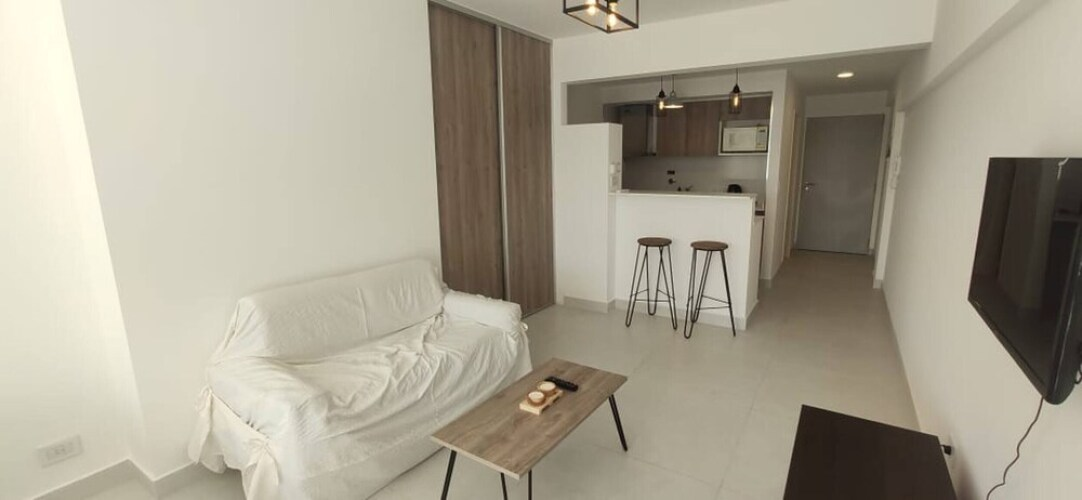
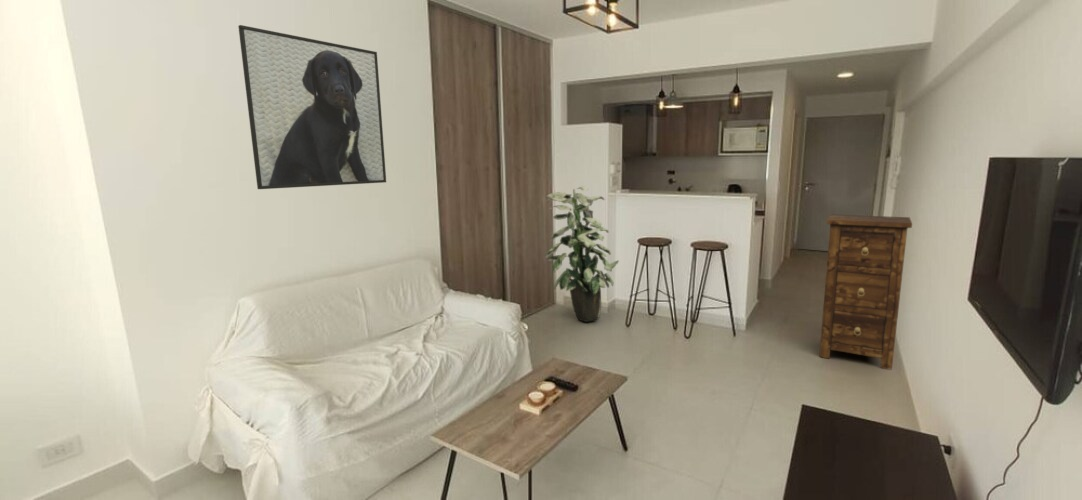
+ indoor plant (580, 254)
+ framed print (322, 114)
+ cabinet (861, 288)
